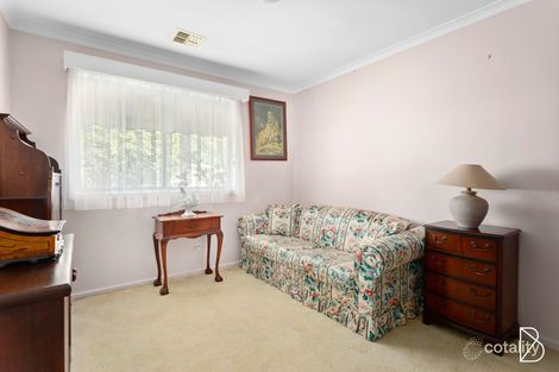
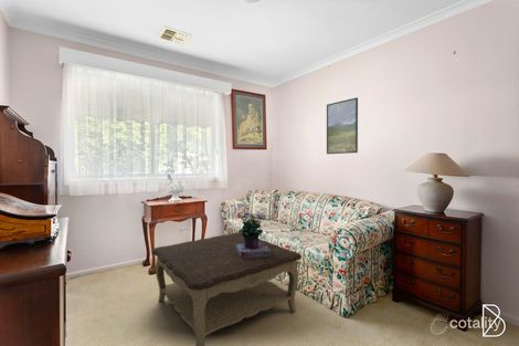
+ potted flower (252, 231)
+ coffee table (224, 277)
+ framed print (341, 127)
